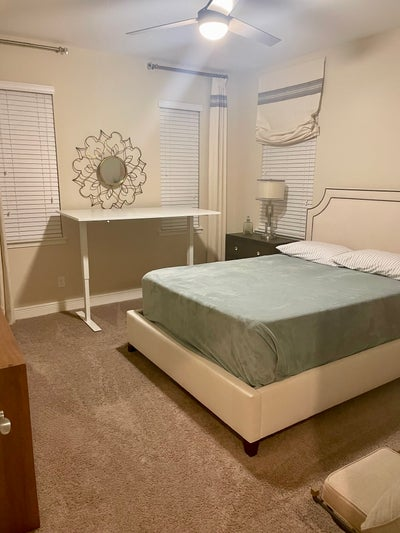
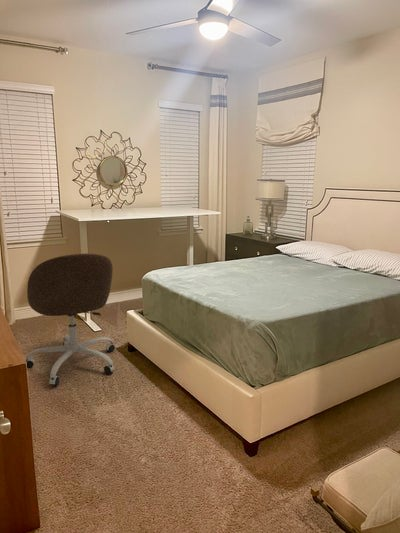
+ office chair (71, 306)
